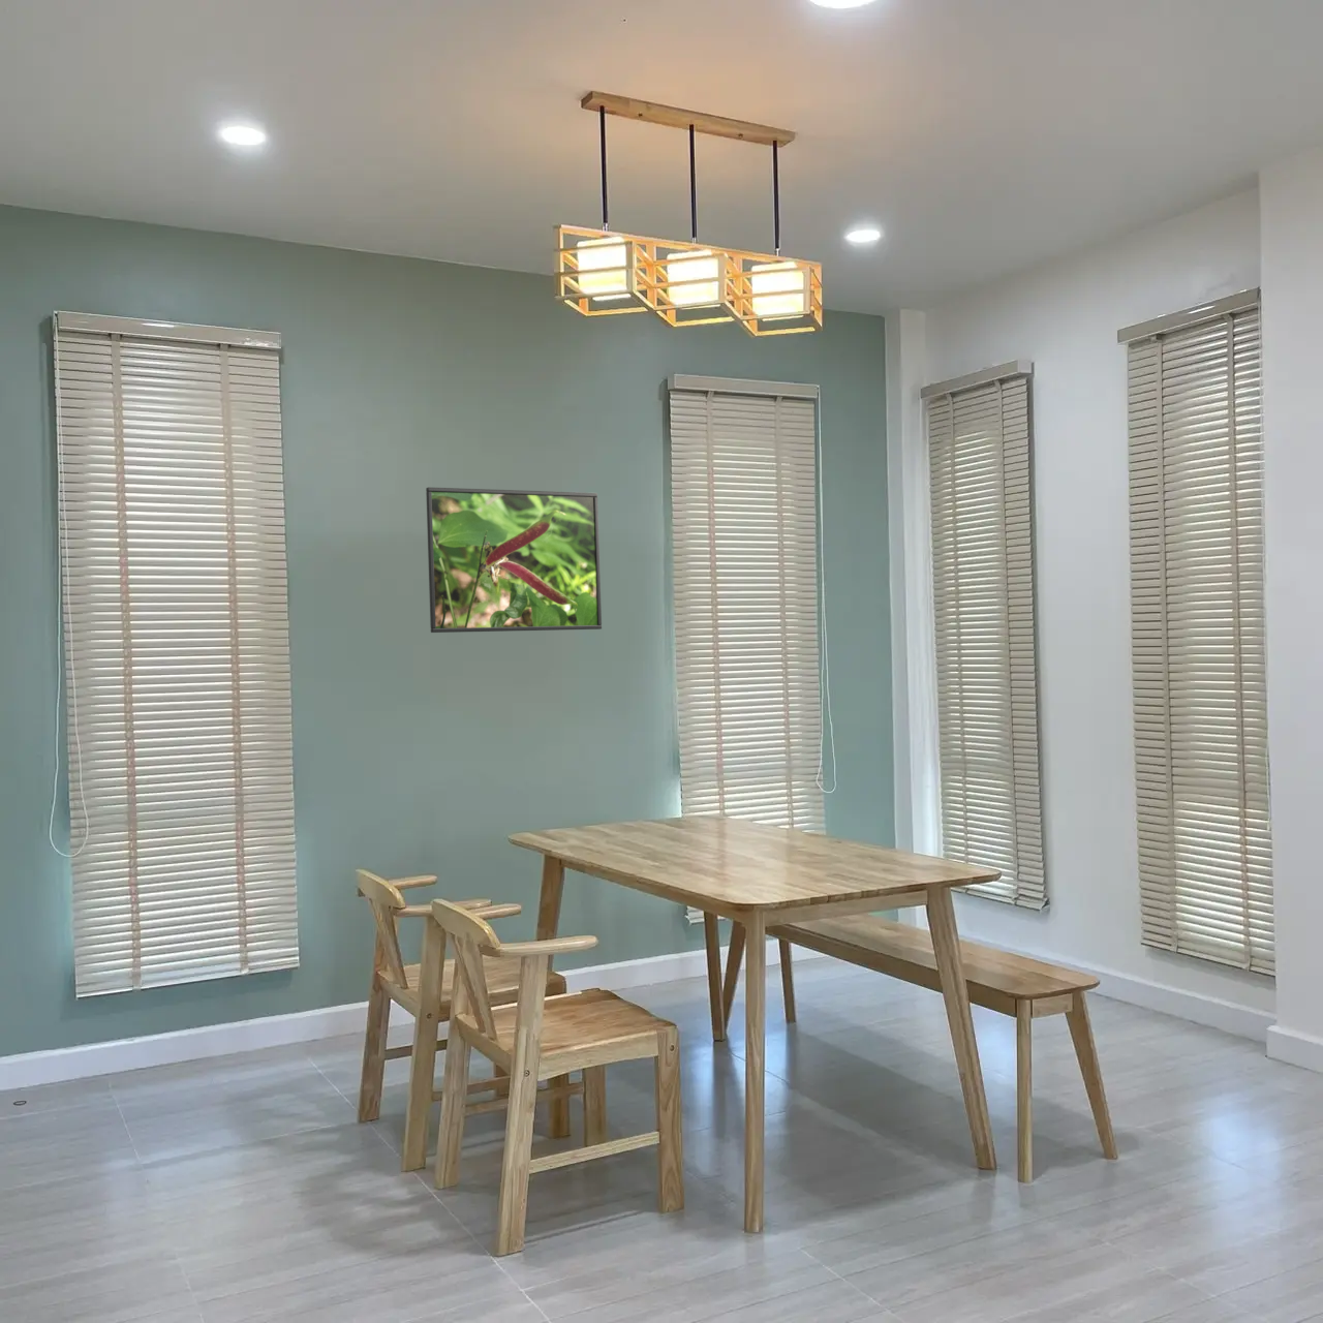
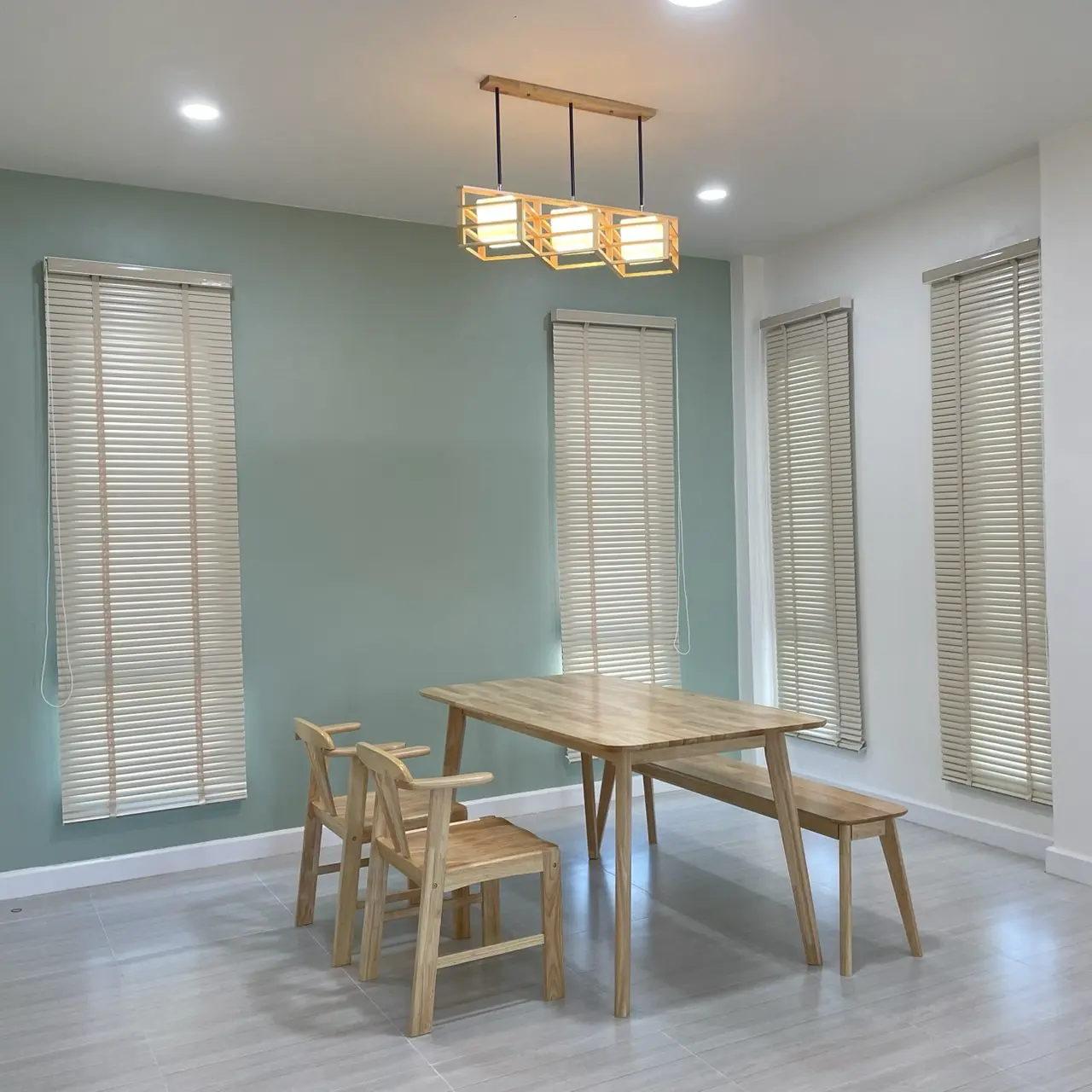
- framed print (516, 560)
